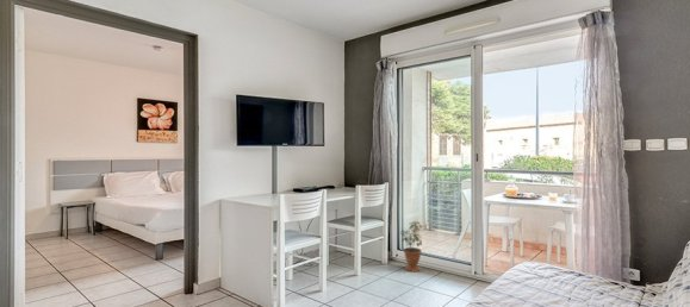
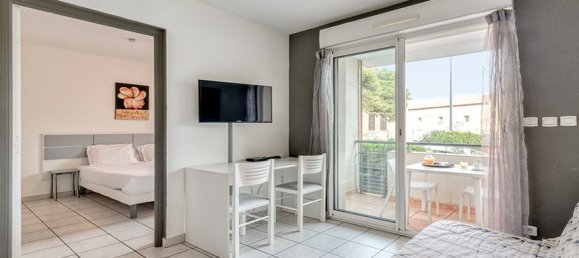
- potted plant (411, 244)
